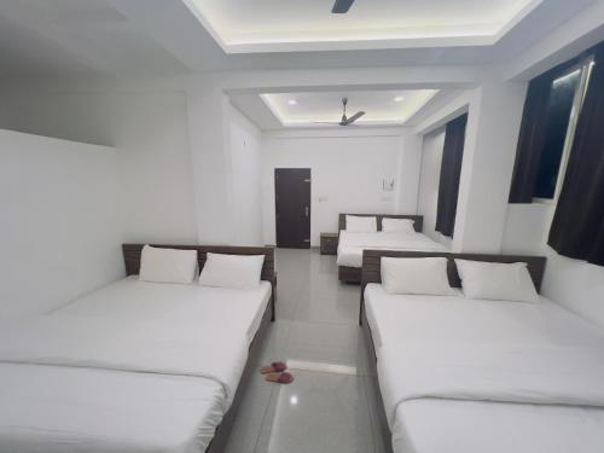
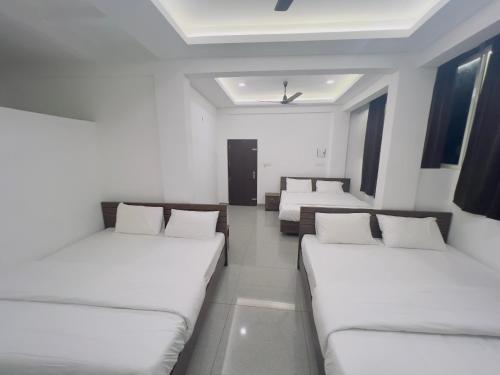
- slippers (277, 370)
